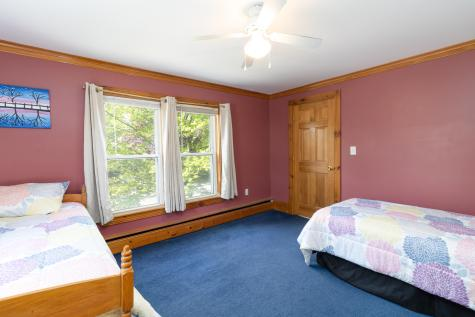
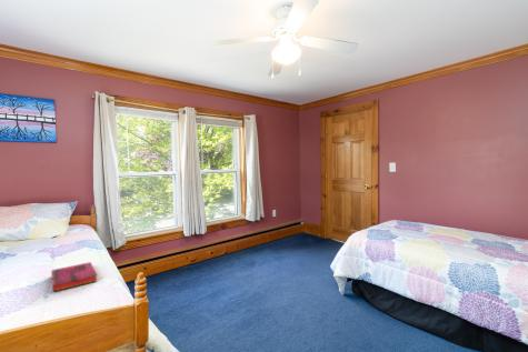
+ hardback book (73, 275)
